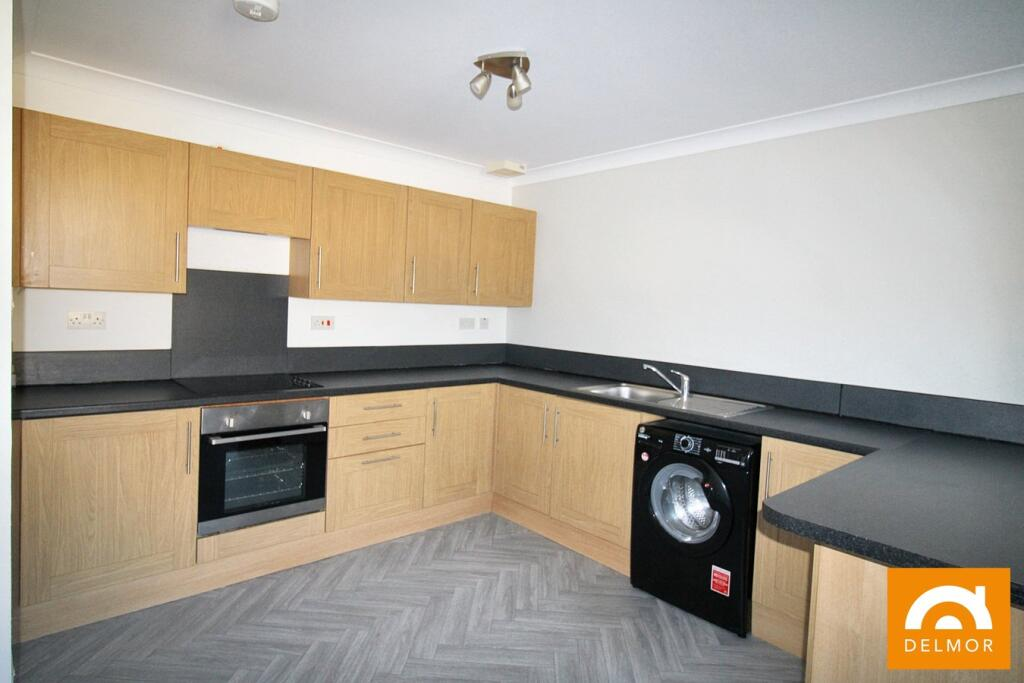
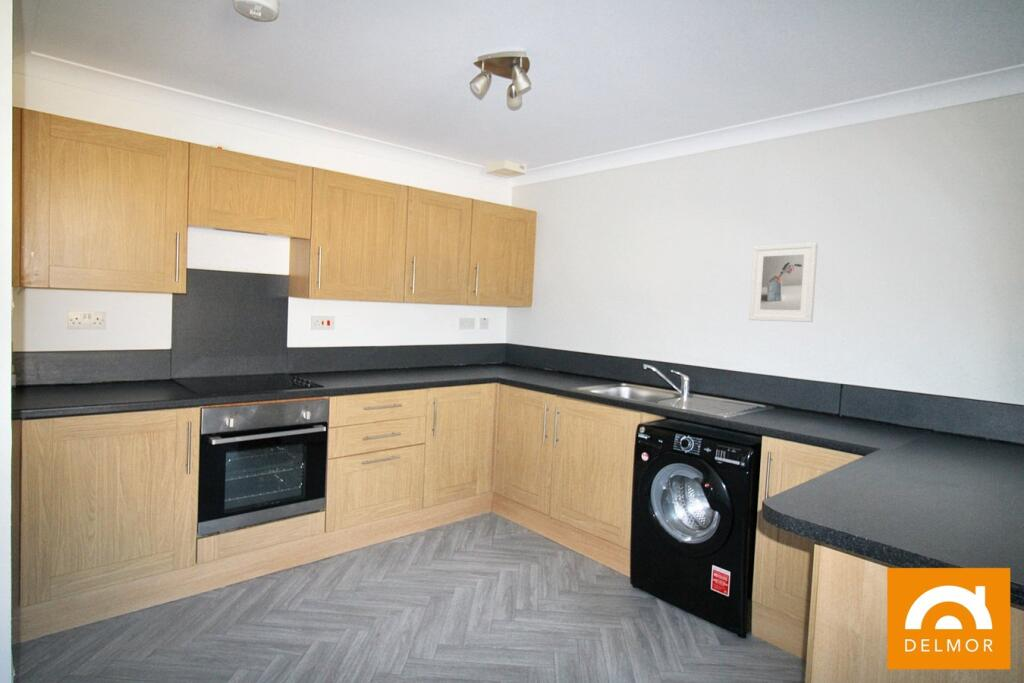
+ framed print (781, 282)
